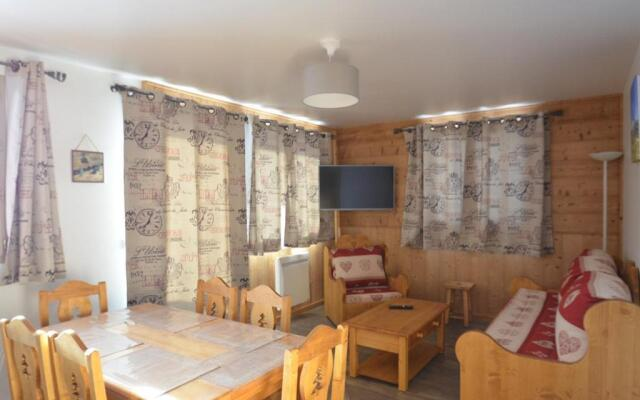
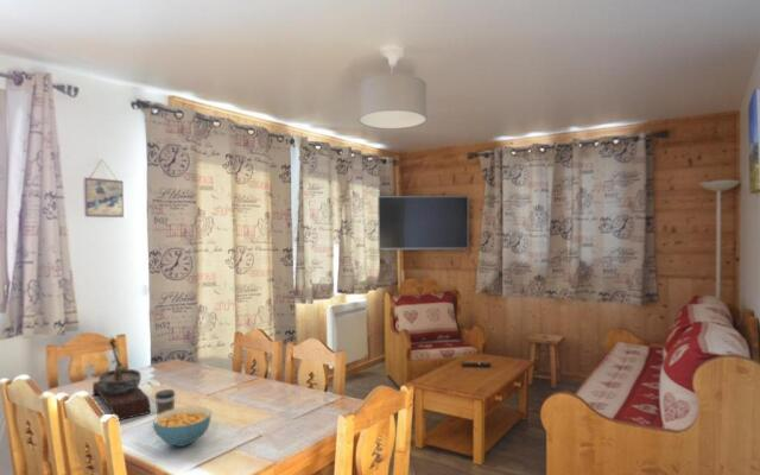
+ coffee cup (165, 406)
+ cereal bowl (183, 429)
+ bonsai tree (120, 368)
